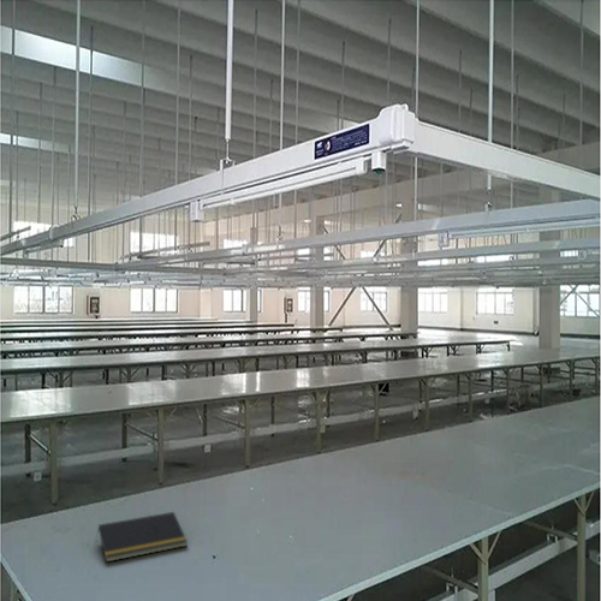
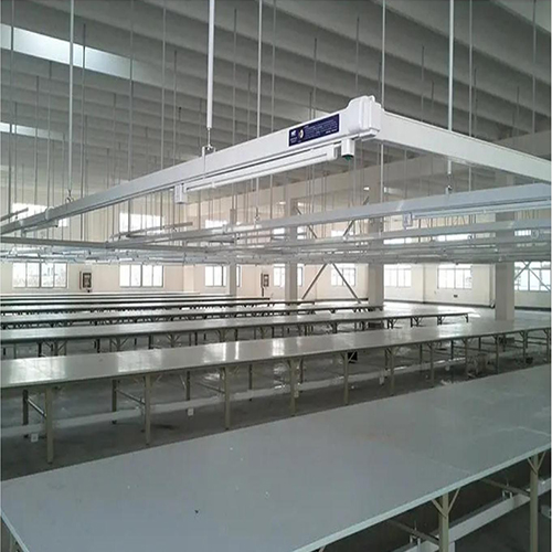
- notepad (142, 535)
